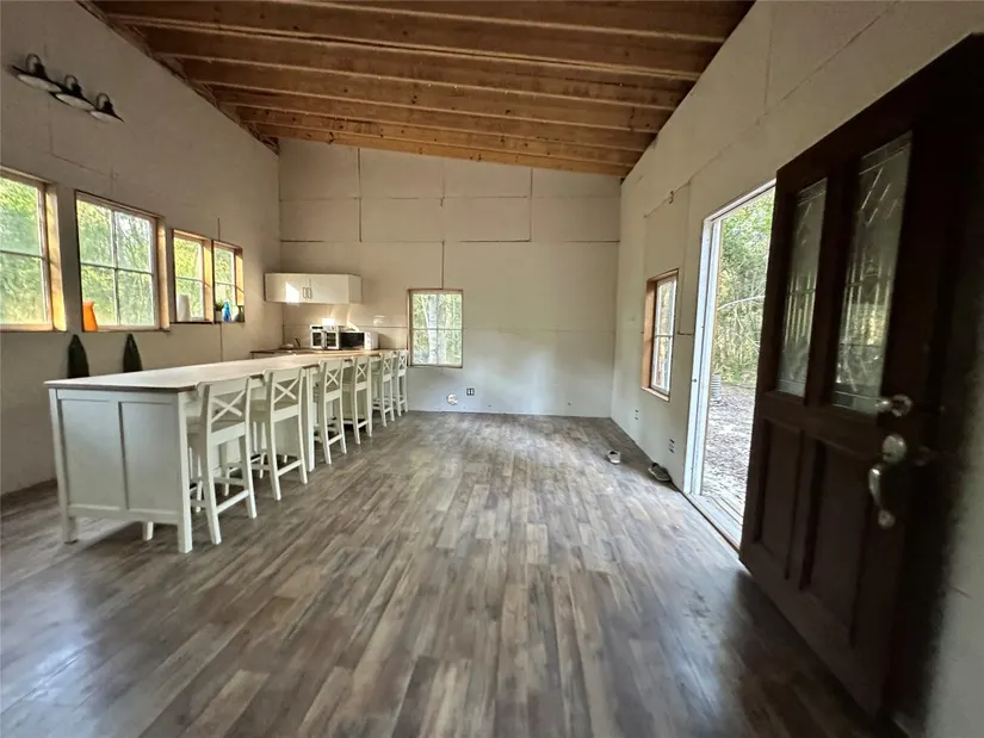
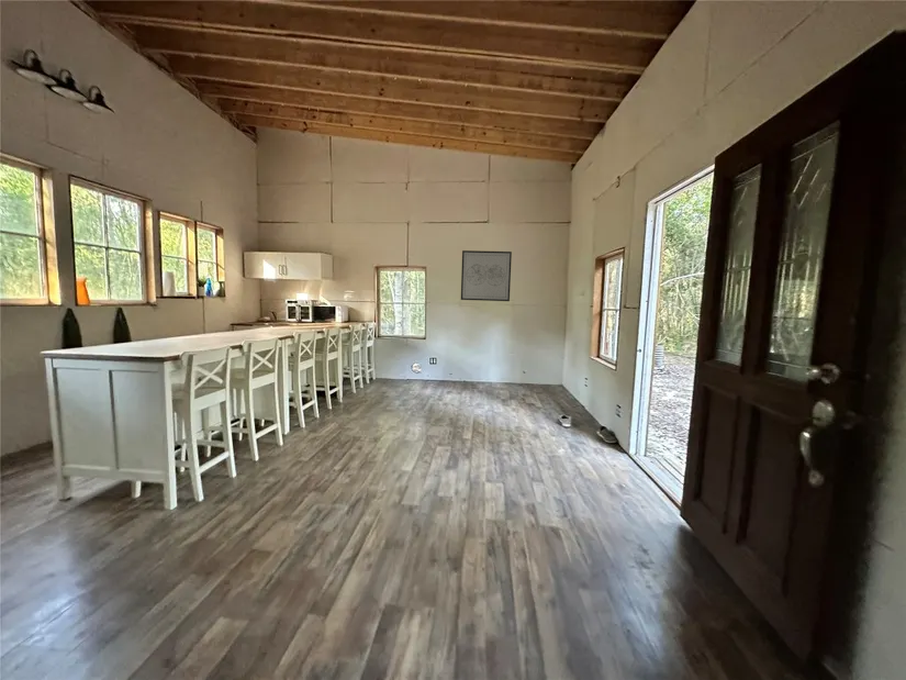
+ wall art (485, 276)
